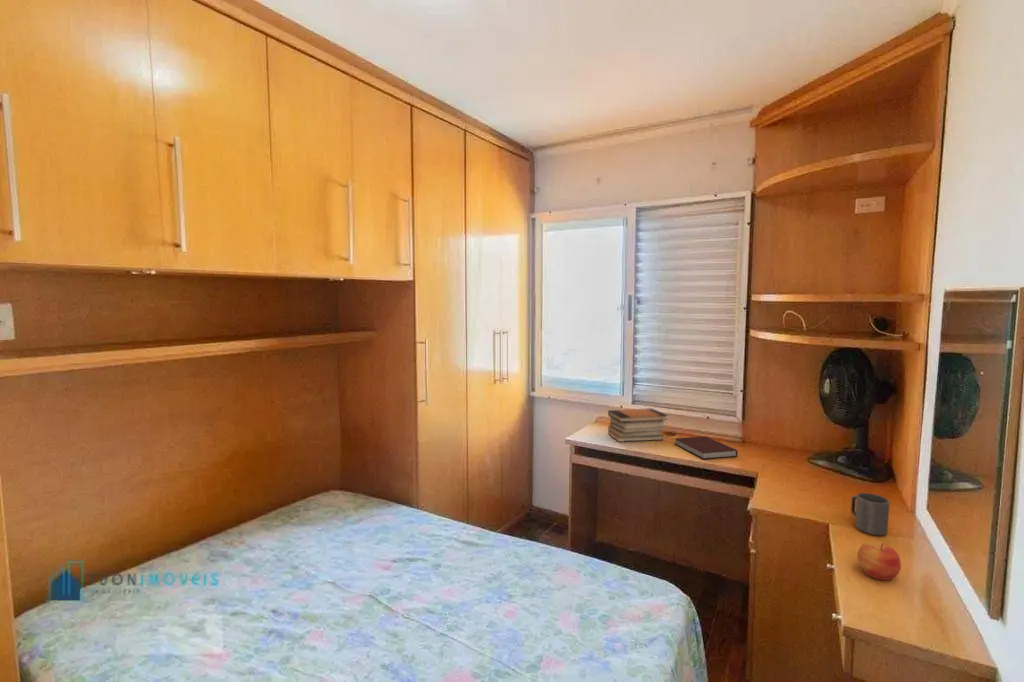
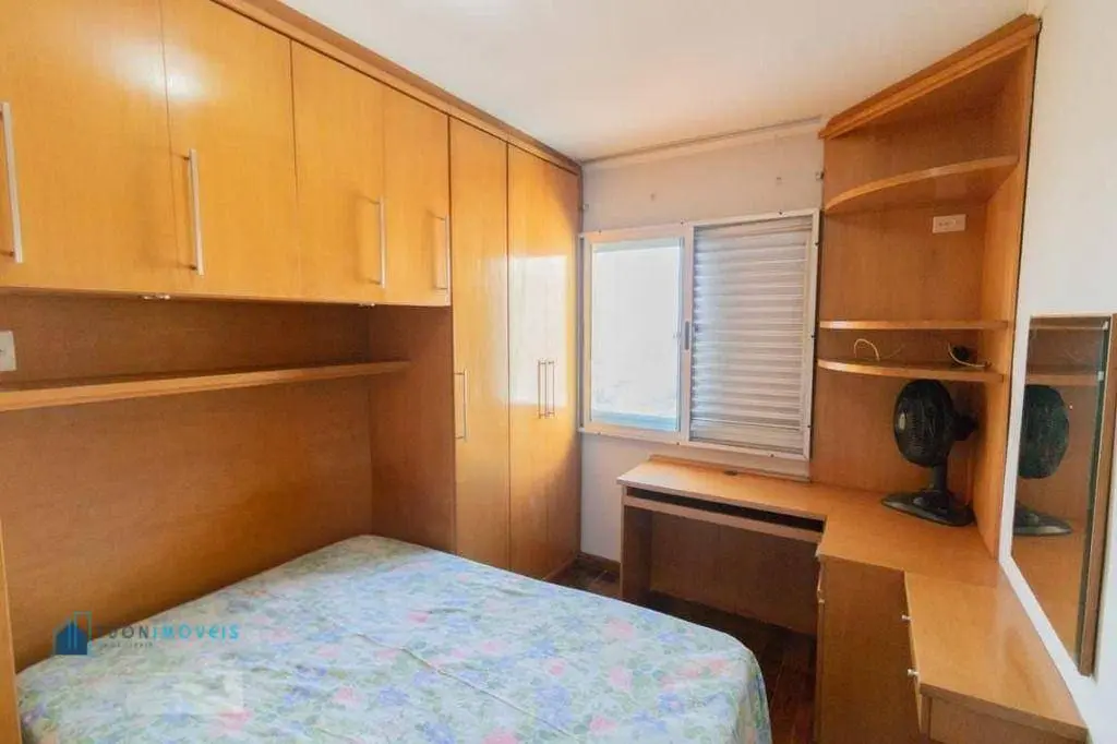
- notebook (704, 447)
- book stack (636, 424)
- apple (878, 558)
- mug (867, 512)
